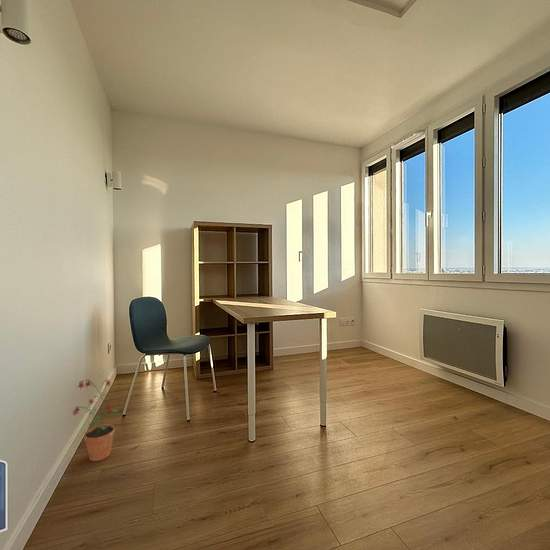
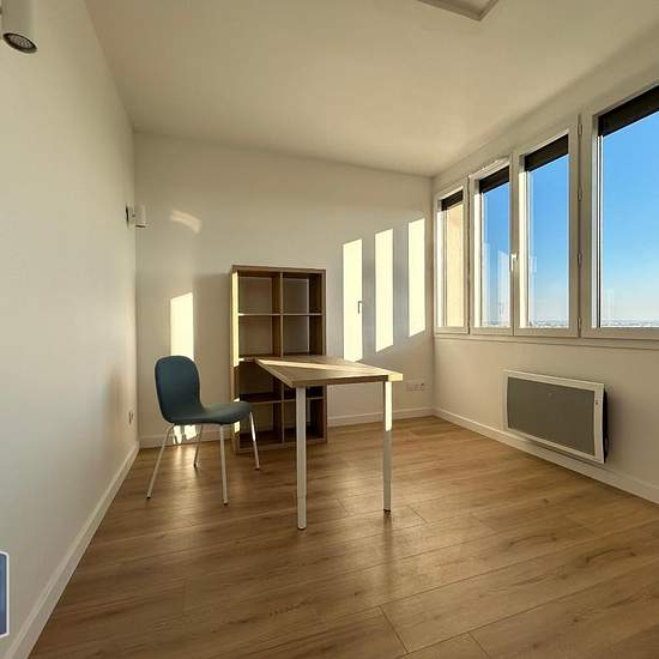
- potted plant (98, 418)
